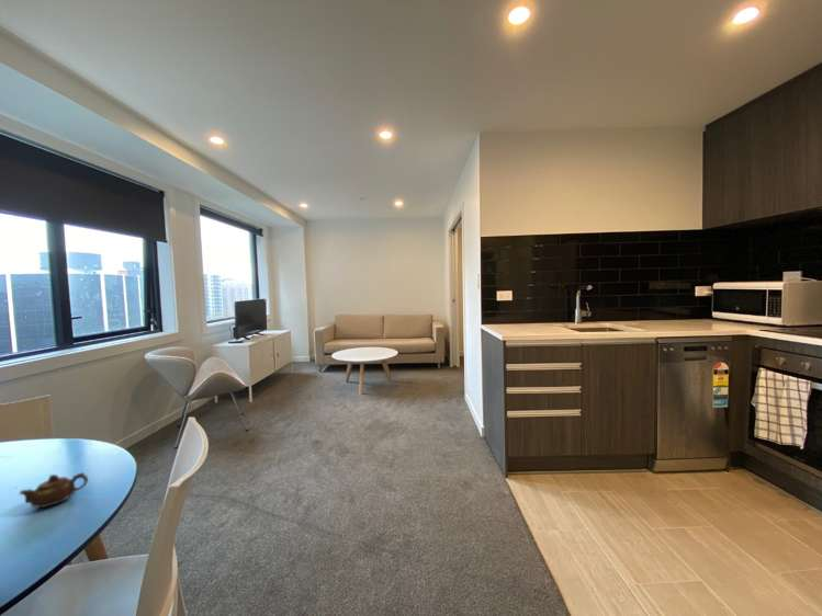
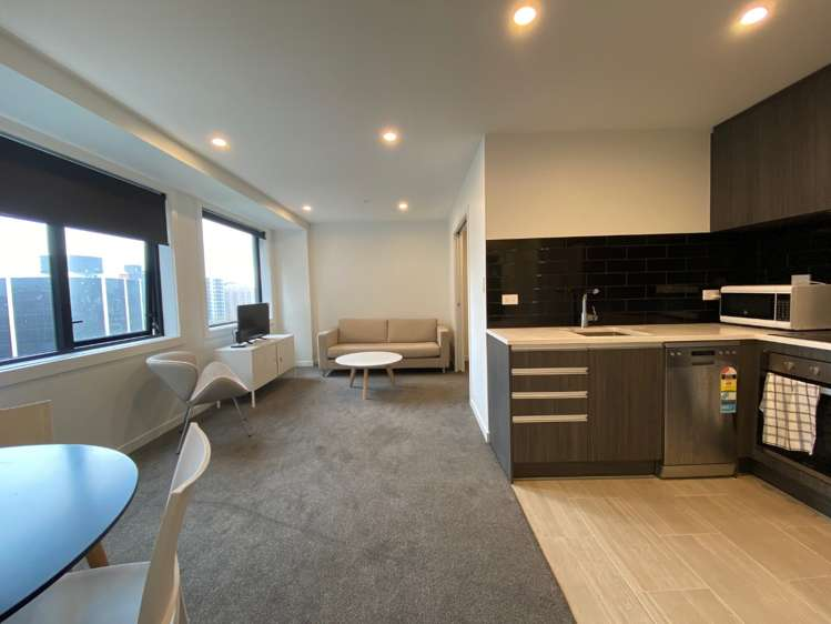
- teapot (55, 487)
